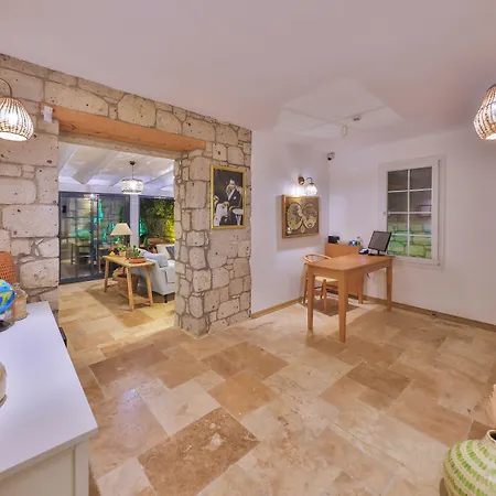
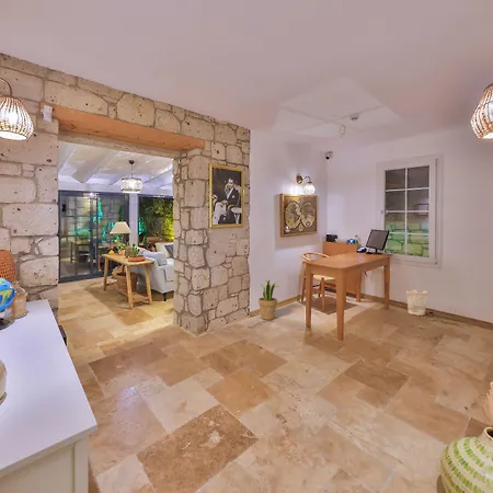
+ potted plant (270, 298)
+ wastebasket (416, 301)
